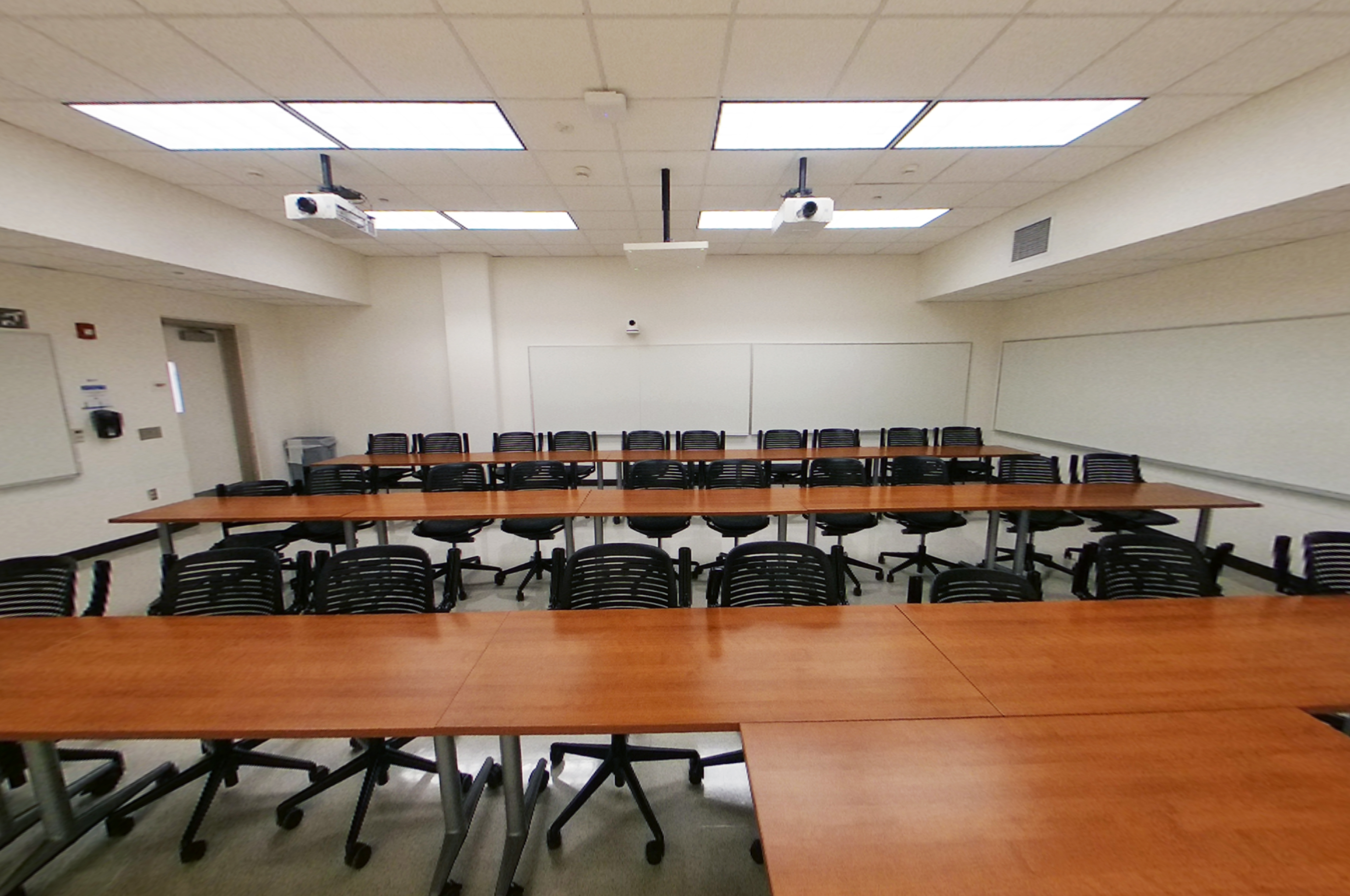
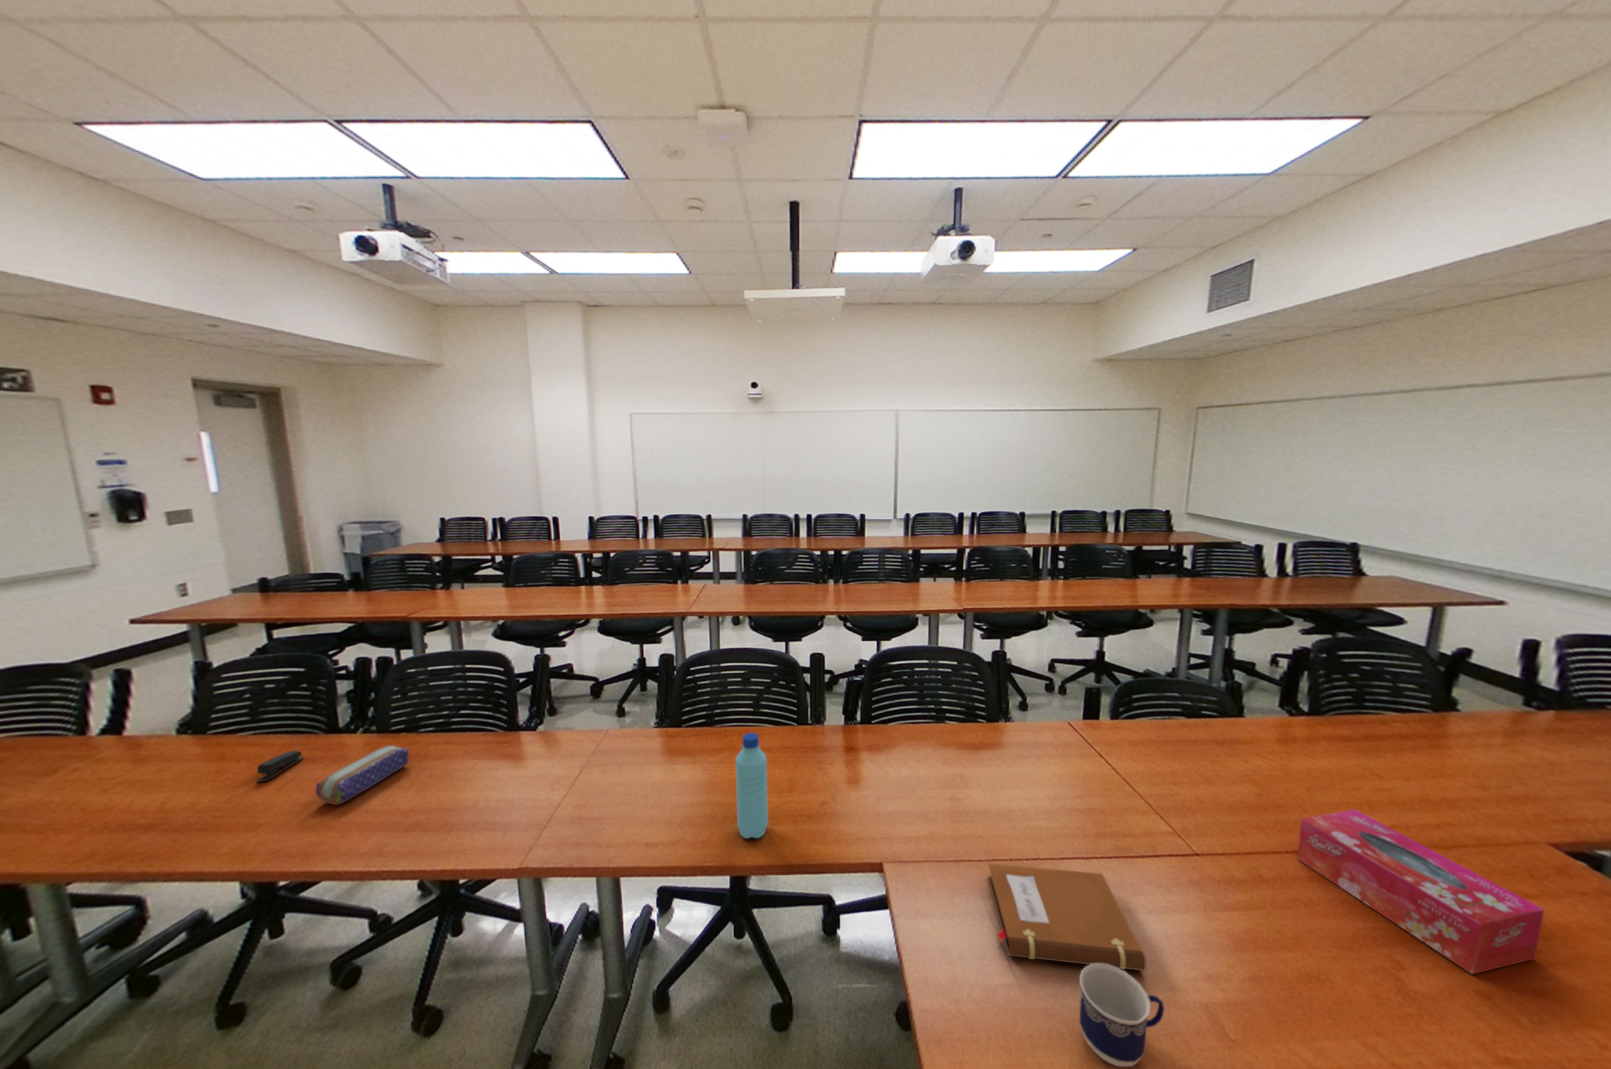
+ notebook (1055, 913)
+ tissue box (1406, 880)
+ pencil case (364, 772)
+ cup (1122, 1019)
+ water bottle (752, 784)
+ stapler (280, 761)
